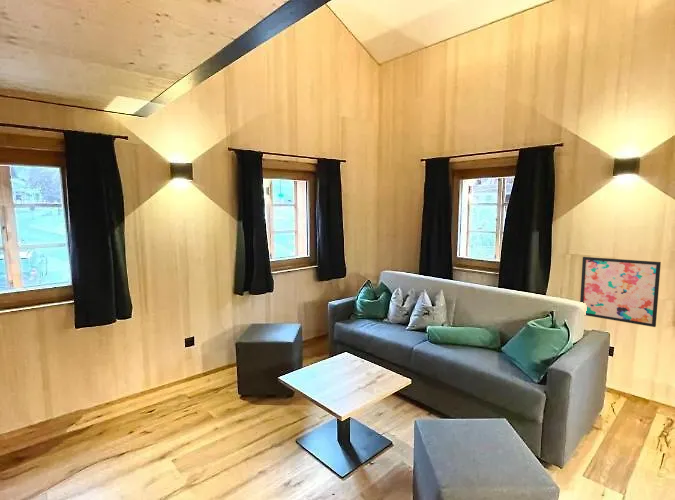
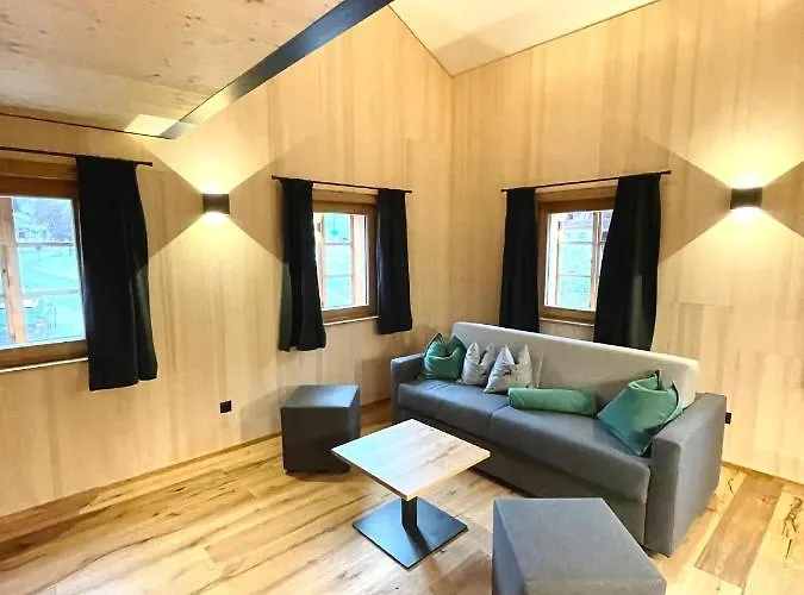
- wall art (617, 289)
